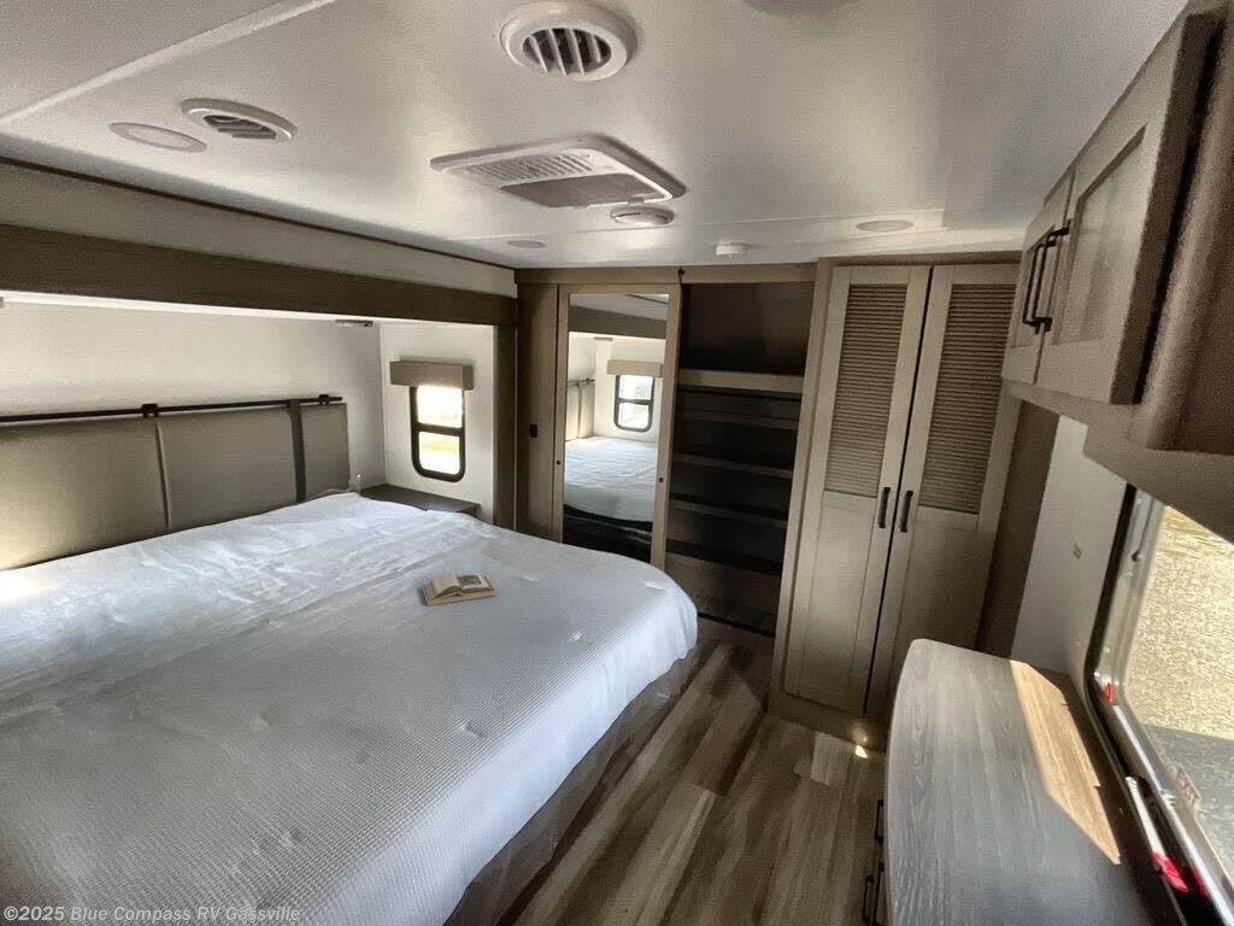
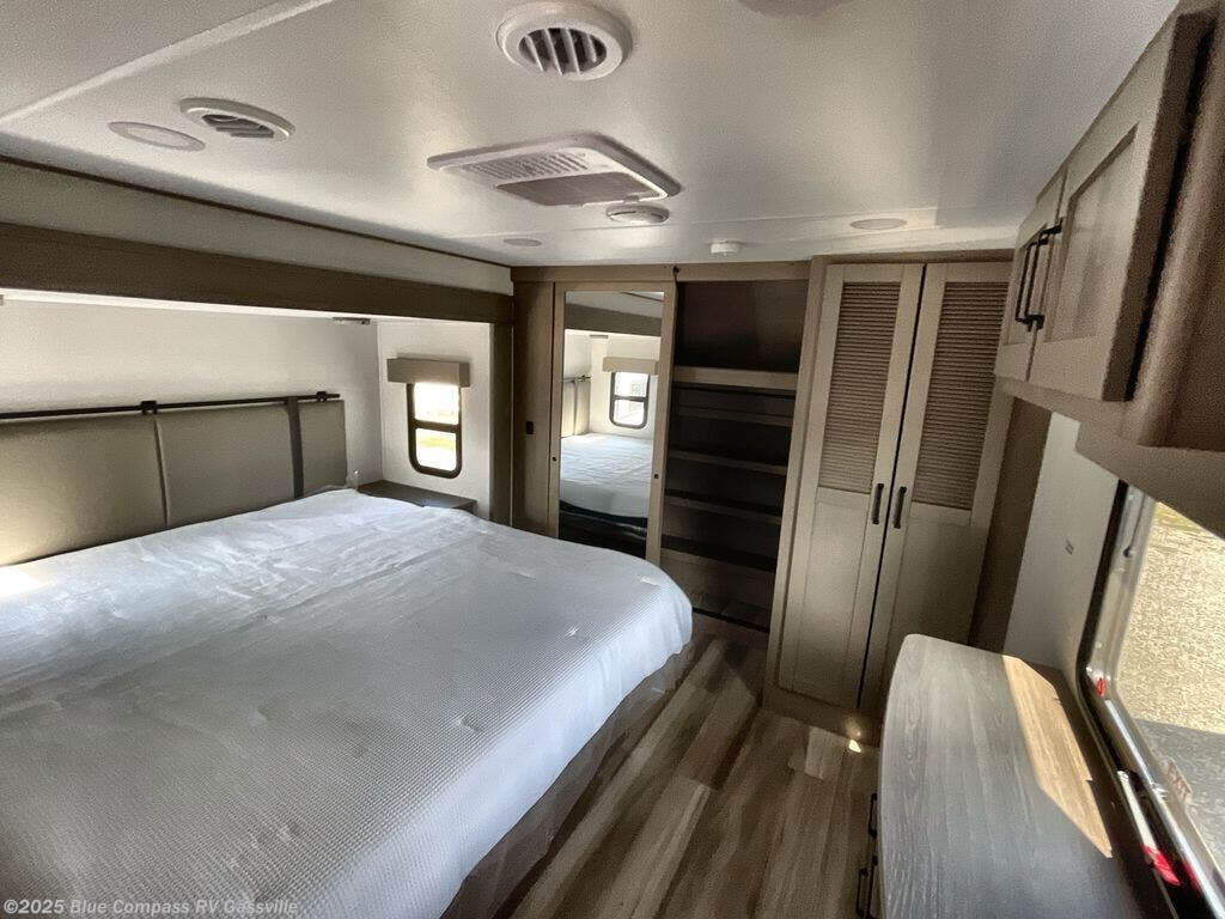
- book (458, 584)
